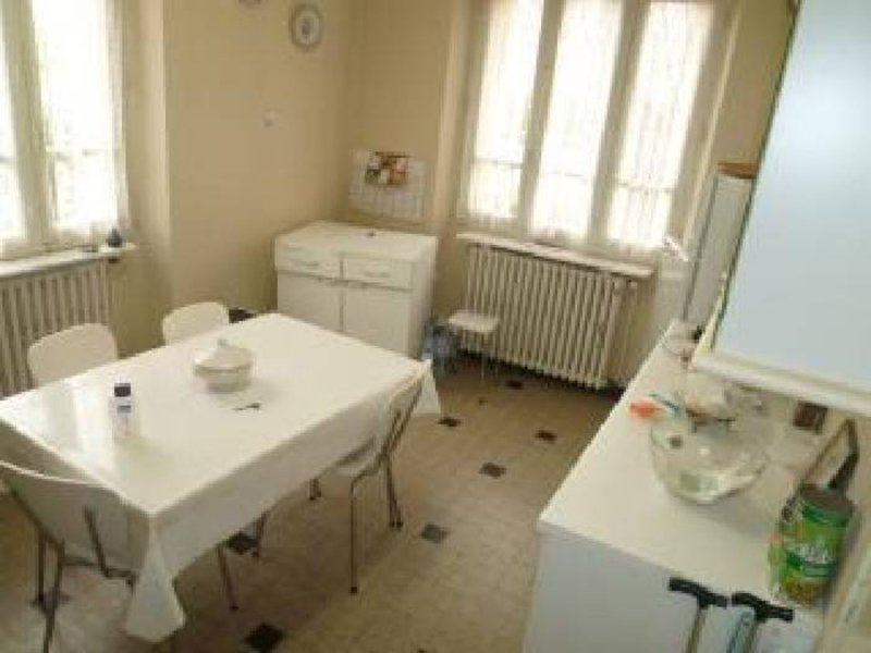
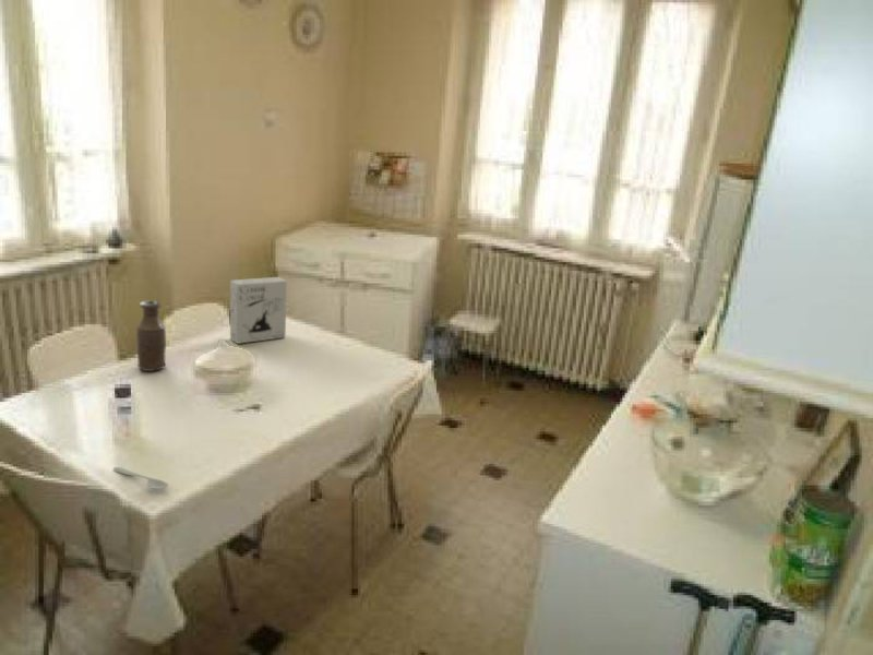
+ spoon (140, 476)
+ cereal box (258, 309)
+ bottle (151, 335)
